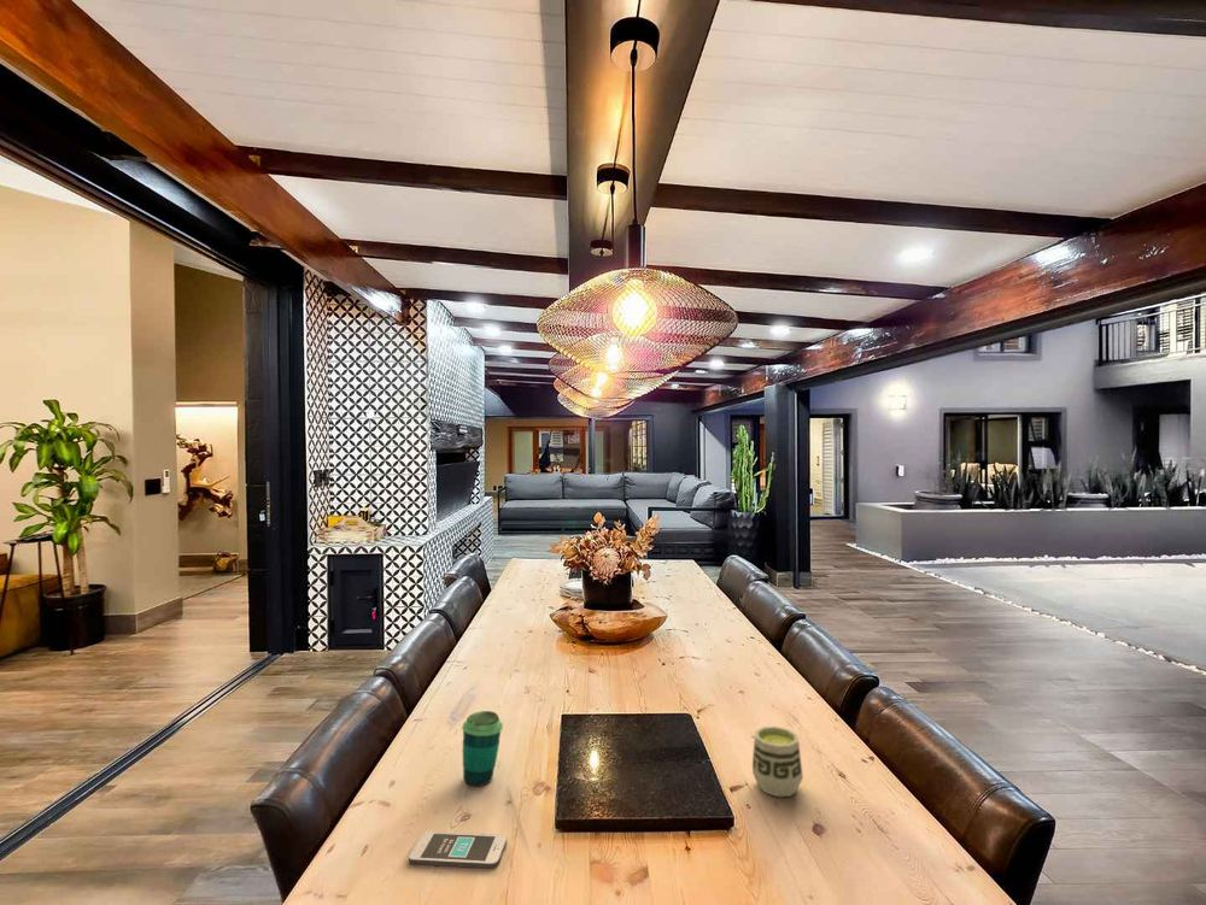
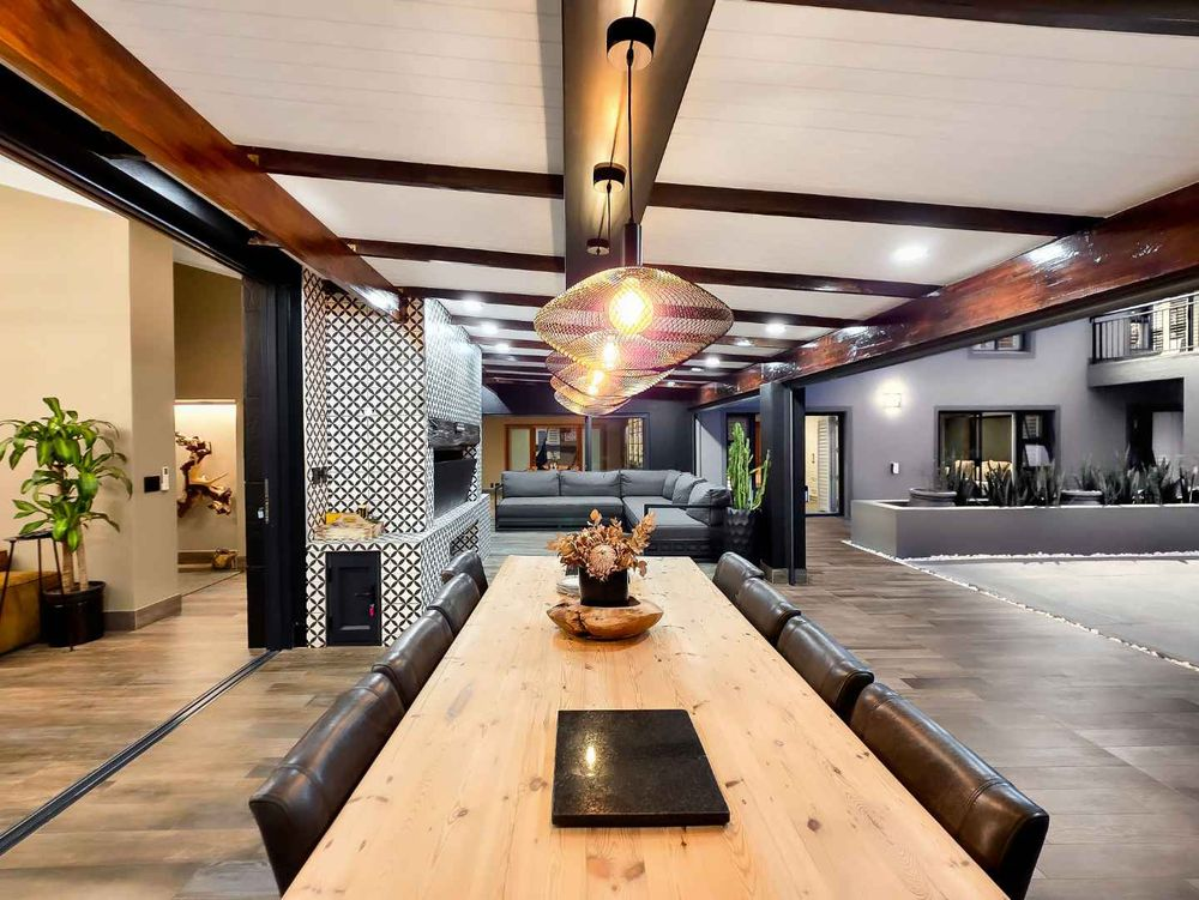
- cup (777, 760)
- smartphone (458, 848)
- cup (482, 747)
